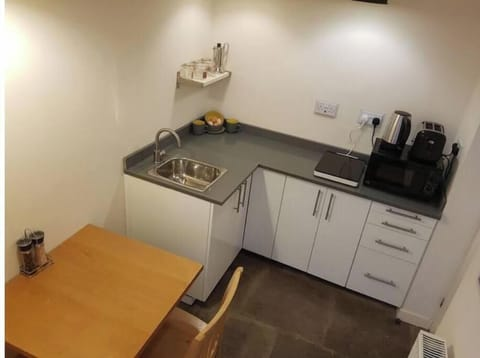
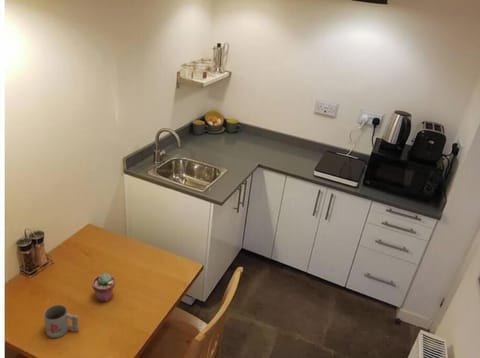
+ potted succulent (104, 285)
+ mug (62, 321)
